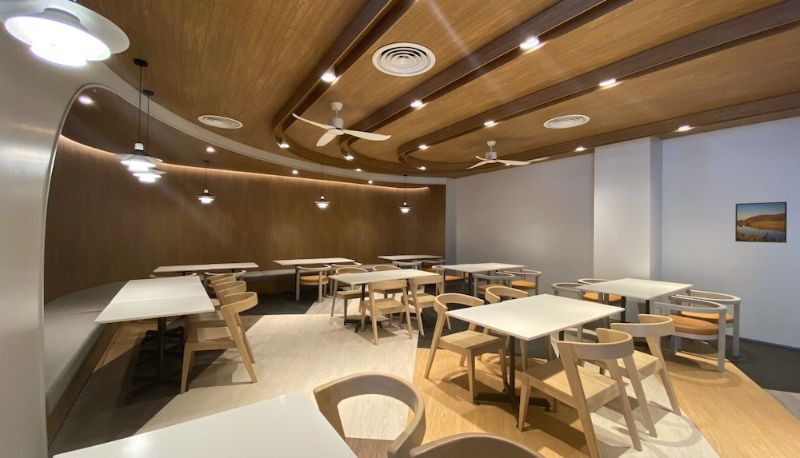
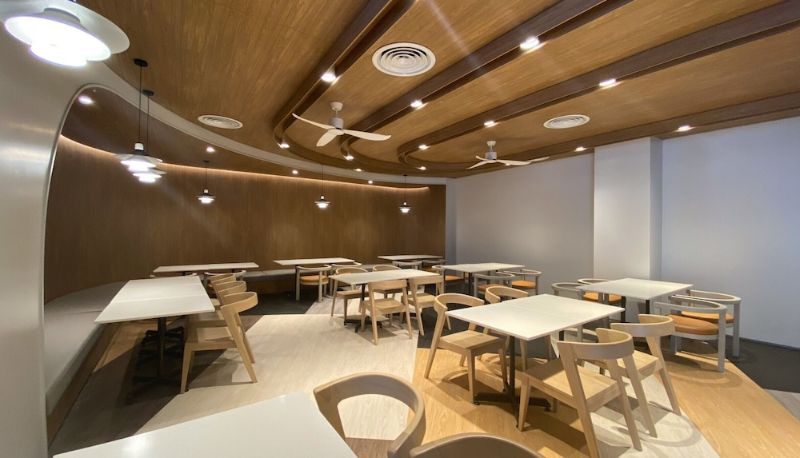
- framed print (760, 222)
